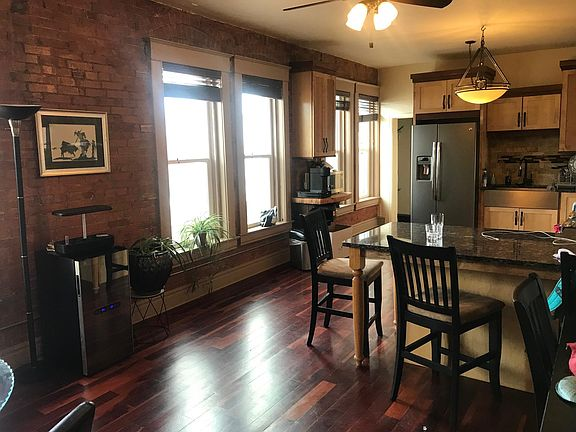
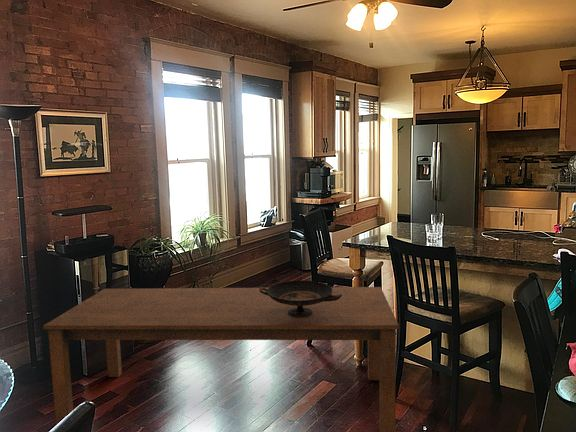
+ dining table (231, 339)
+ decorative bowl (299, 300)
